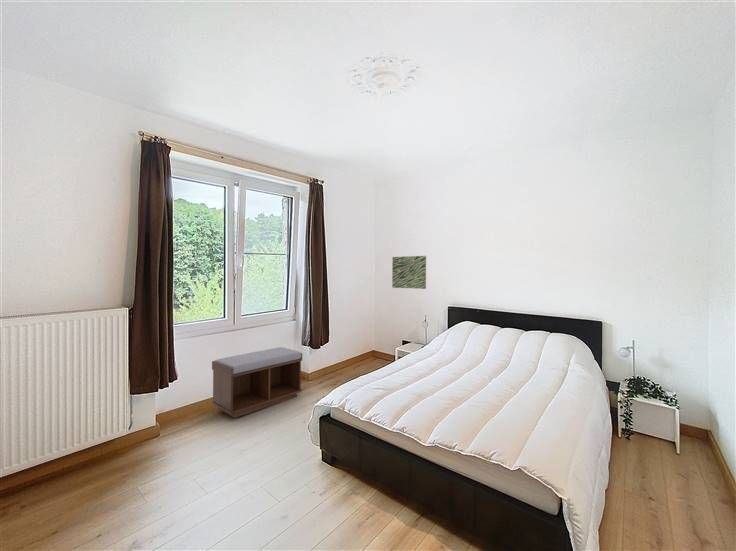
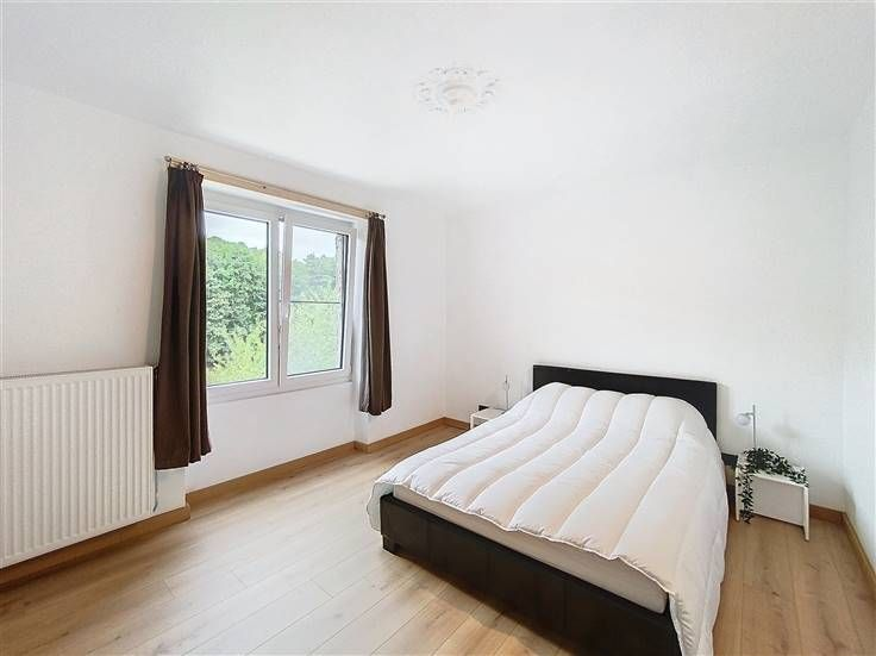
- wall art (408, 272)
- bench (259, 378)
